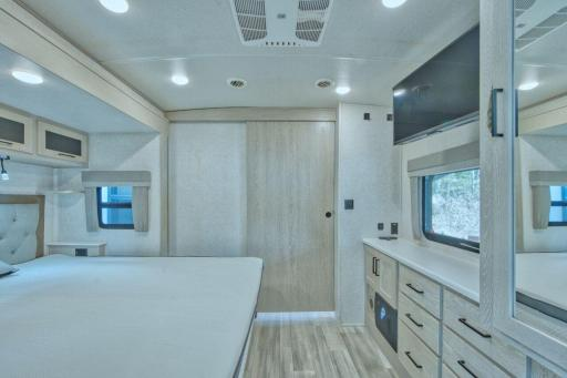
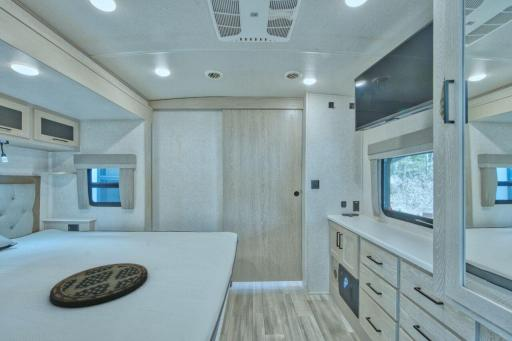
+ tray (103, 281)
